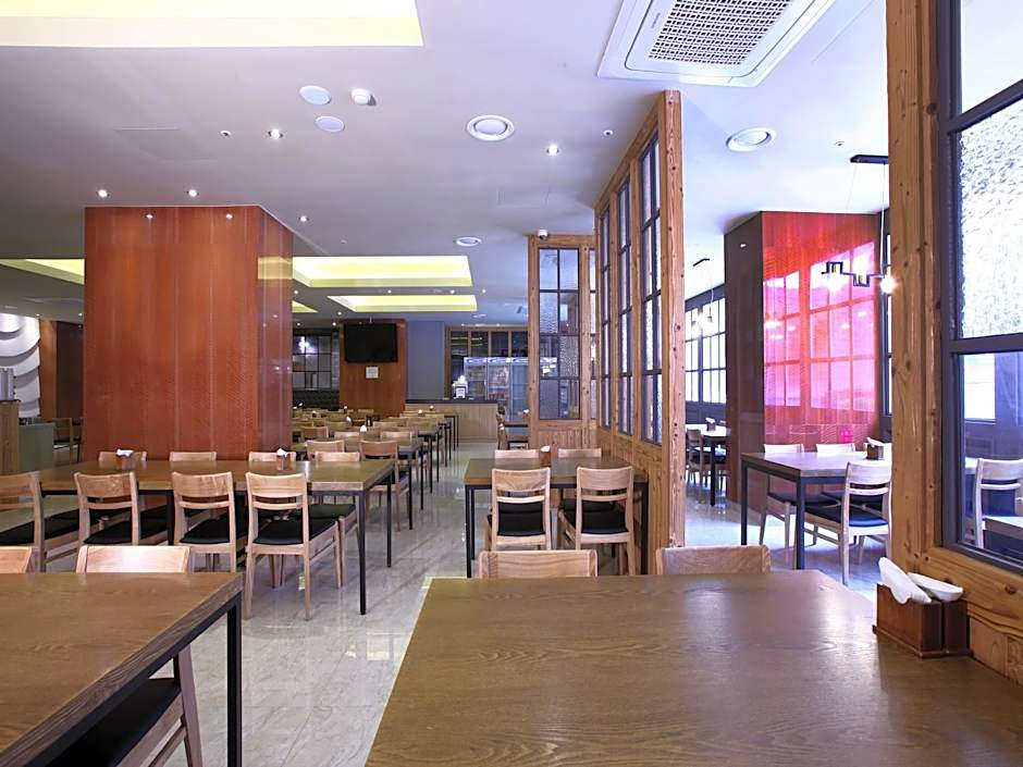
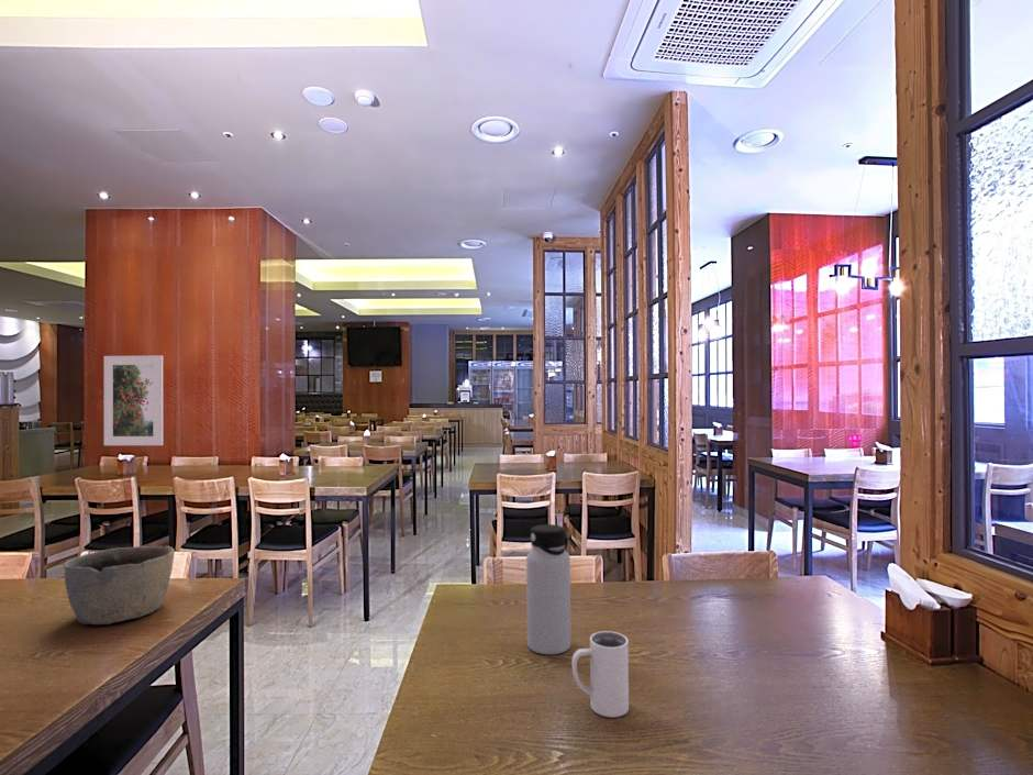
+ water bottle (548, 586)
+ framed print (133, 400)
+ bowl (121, 583)
+ mug (600, 673)
